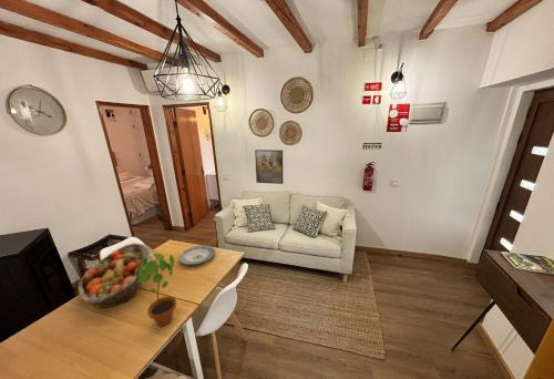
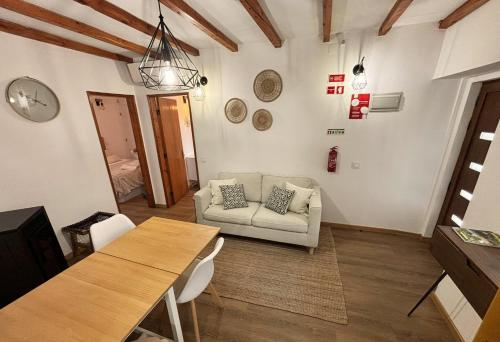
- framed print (268, 166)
- plate (197, 255)
- potted plant (157, 288)
- fruit basket (119, 273)
